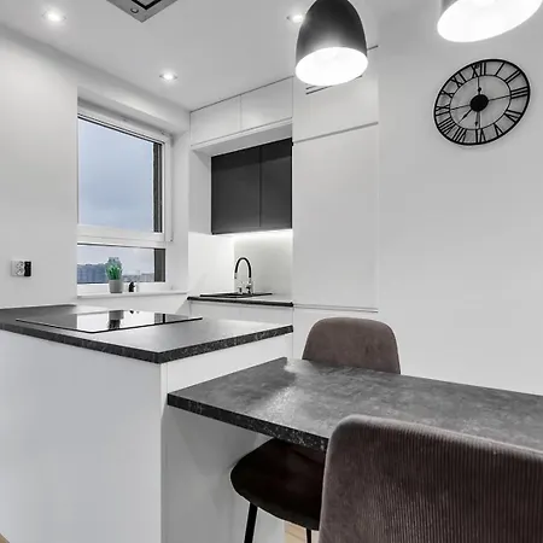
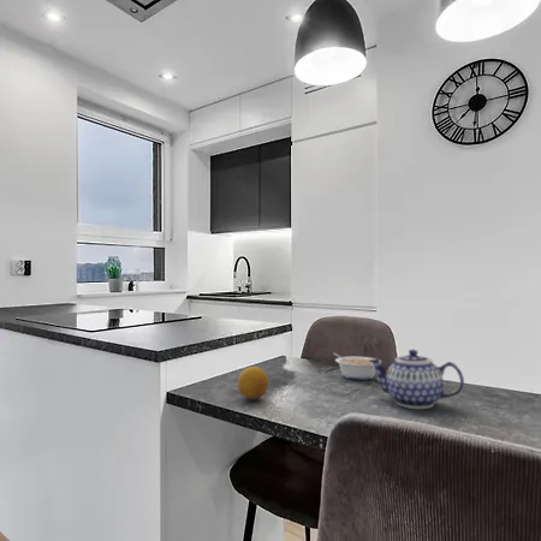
+ fruit (252, 382)
+ teapot (414, 376)
+ legume (356, 367)
